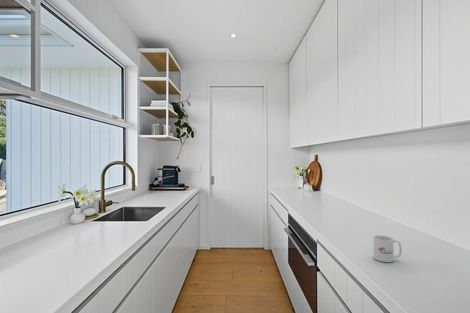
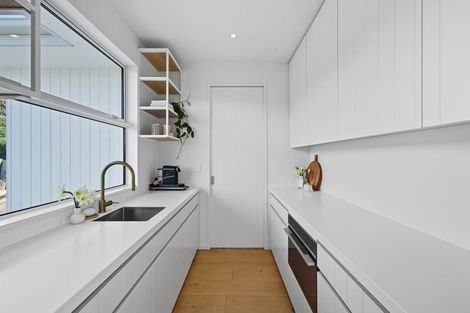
- mug (387, 248)
